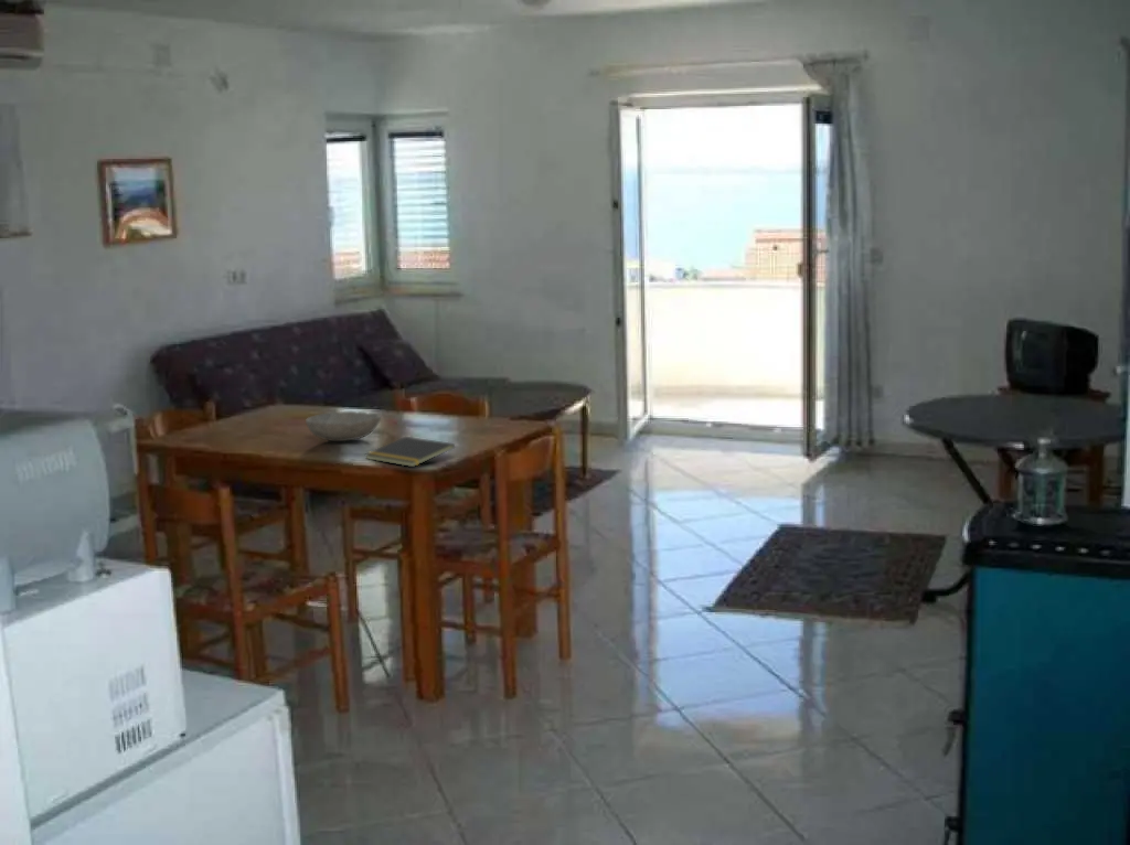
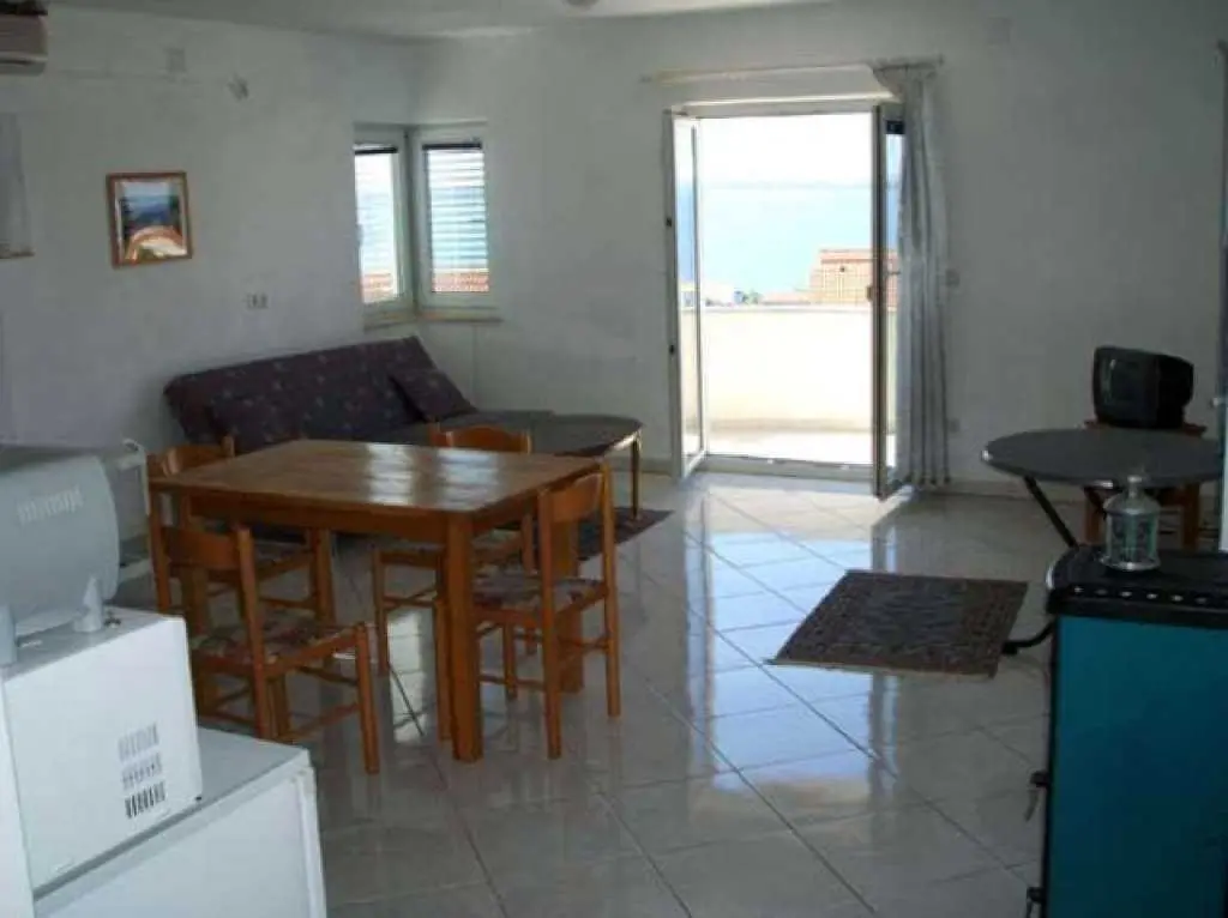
- notepad (409, 451)
- bowl (343, 428)
